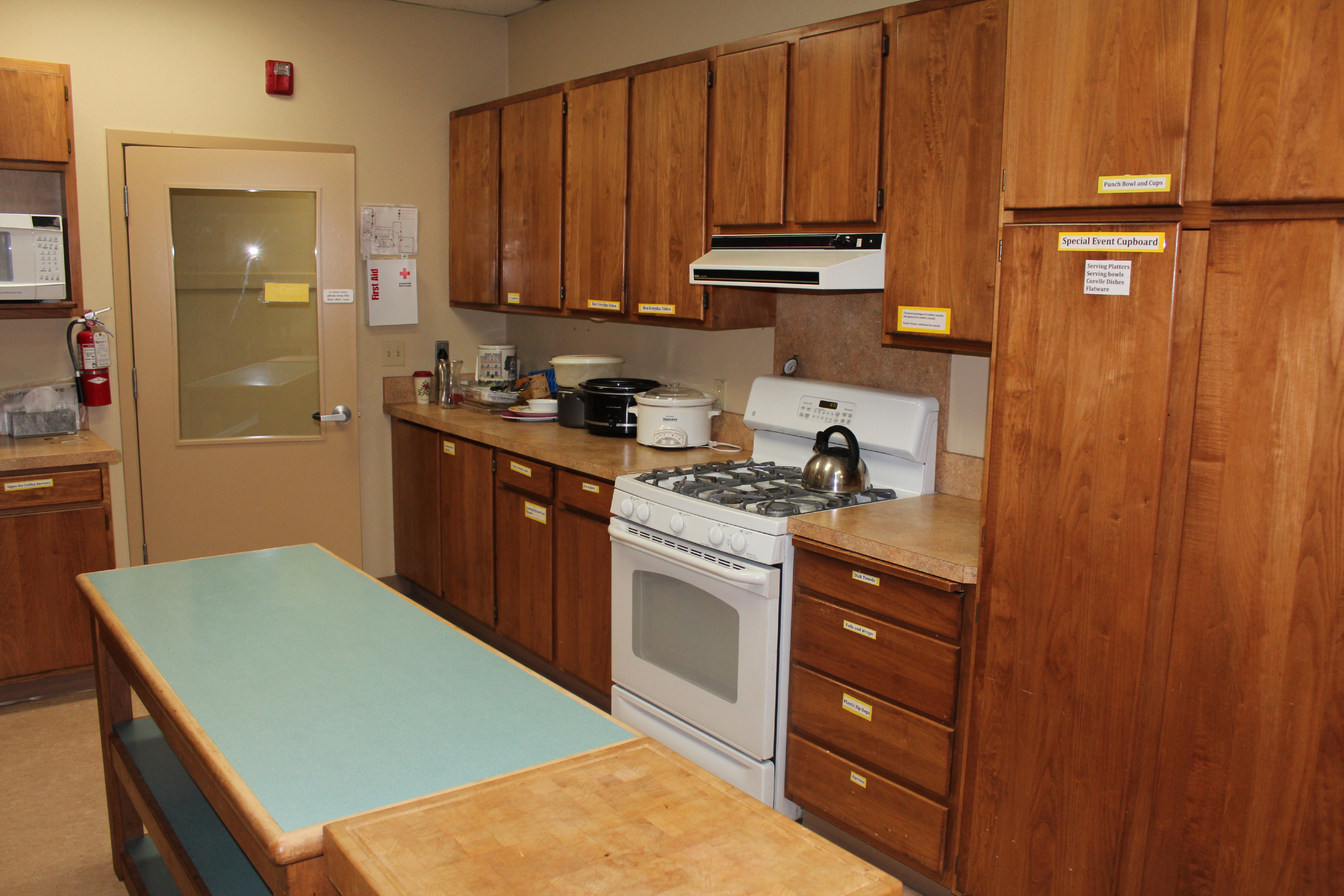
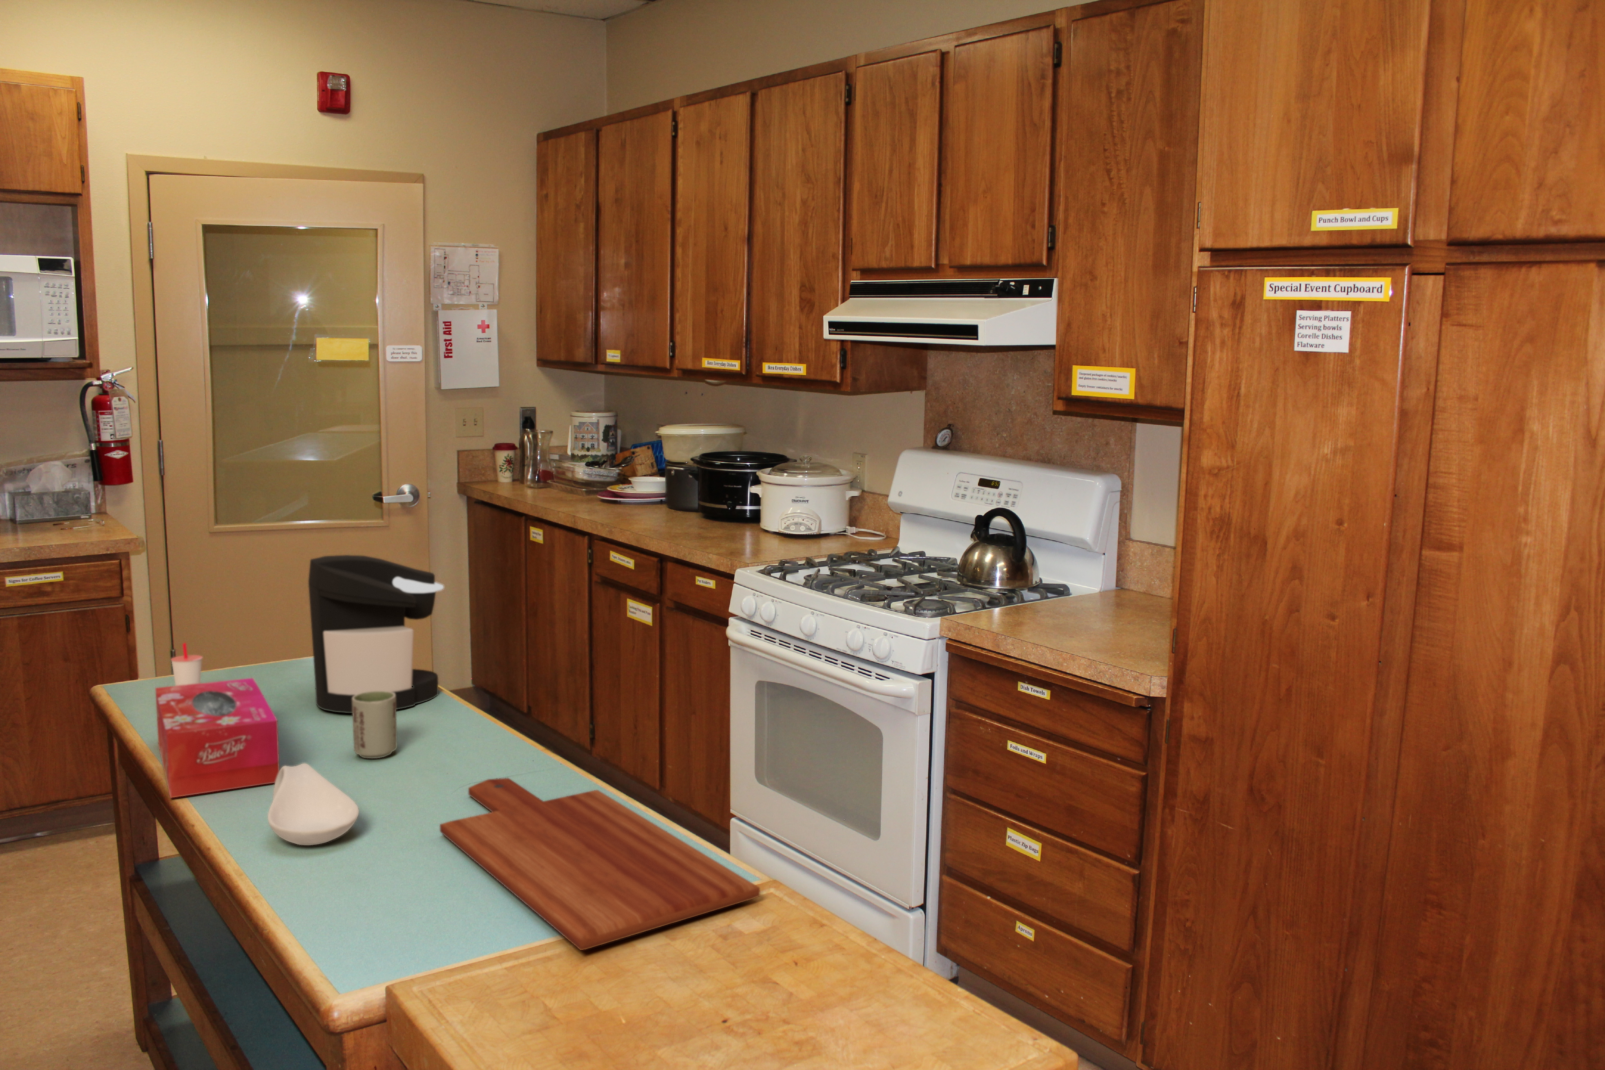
+ cutting board (585, 854)
+ cup (187, 674)
+ cup (375, 725)
+ spoon rest (305, 801)
+ coffee maker (379, 627)
+ tissue box (215, 733)
